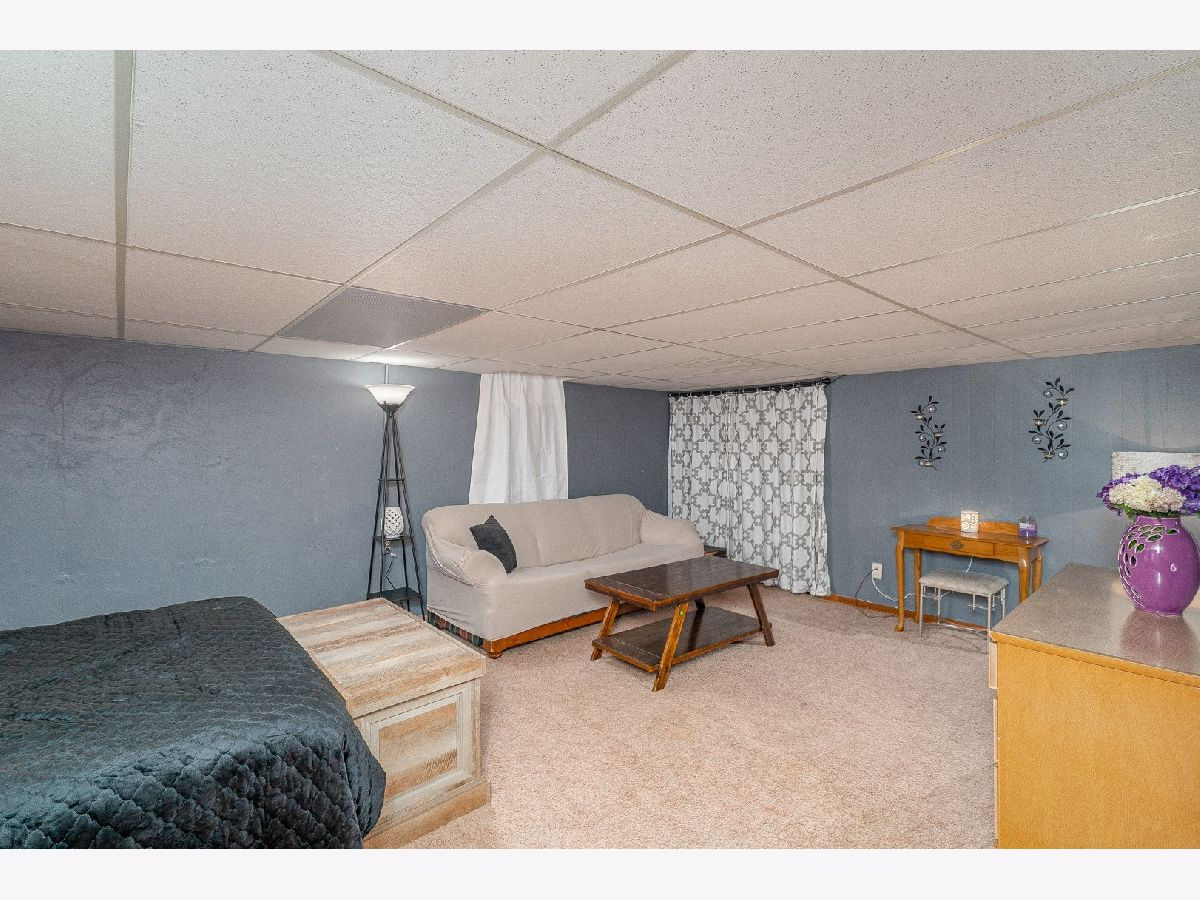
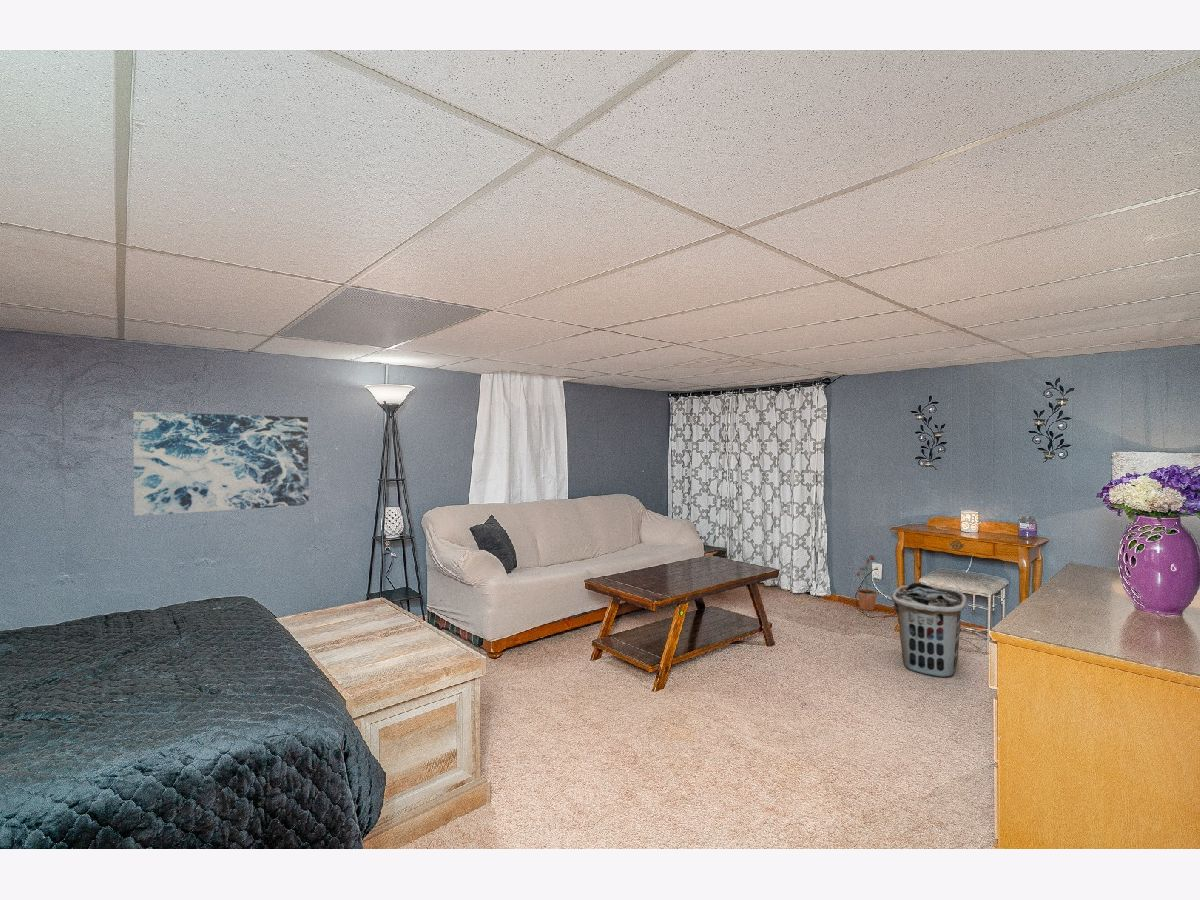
+ potted plant (865, 581)
+ wall art (228, 462)
+ clothes hamper (929, 623)
